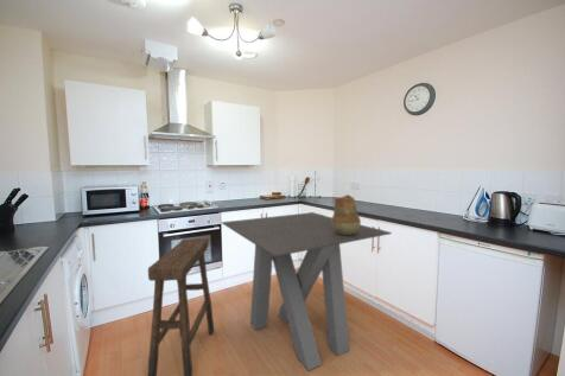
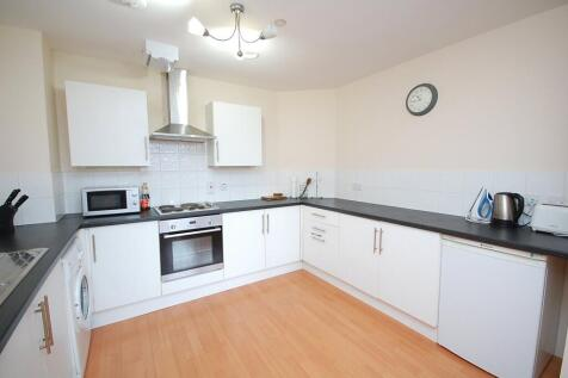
- dining table (298, 281)
- stool (184, 306)
- pitcher (345, 214)
